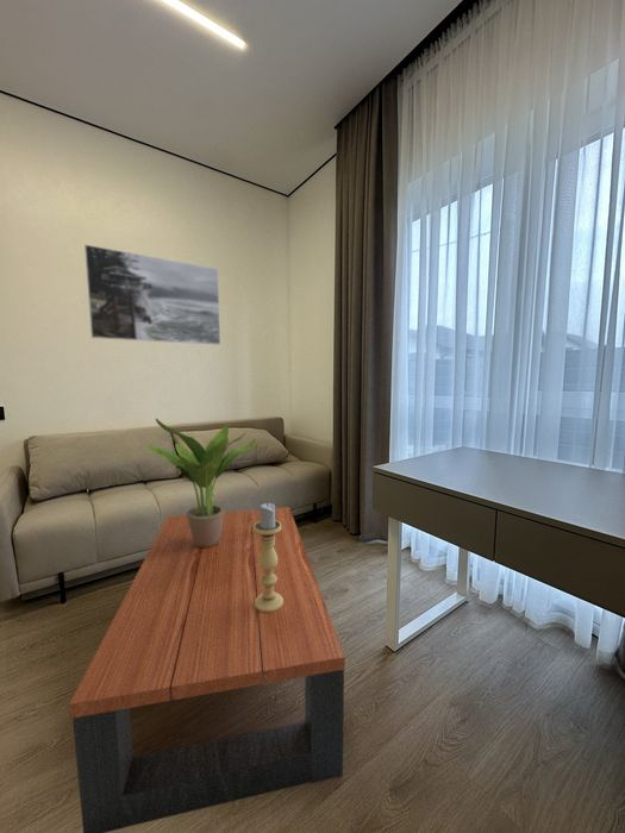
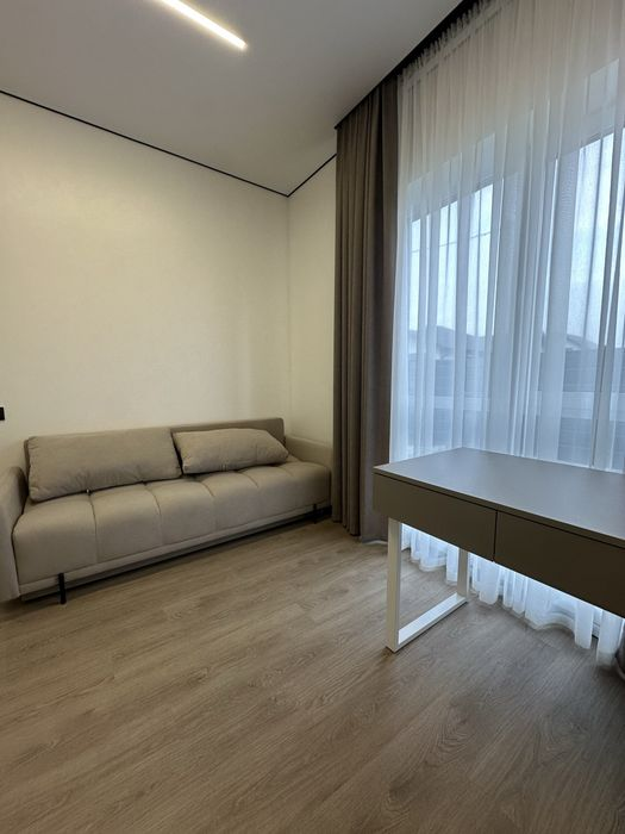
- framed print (160, 300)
- coffee table (227, 606)
- potted plant (210, 481)
- candle holder (268, 553)
